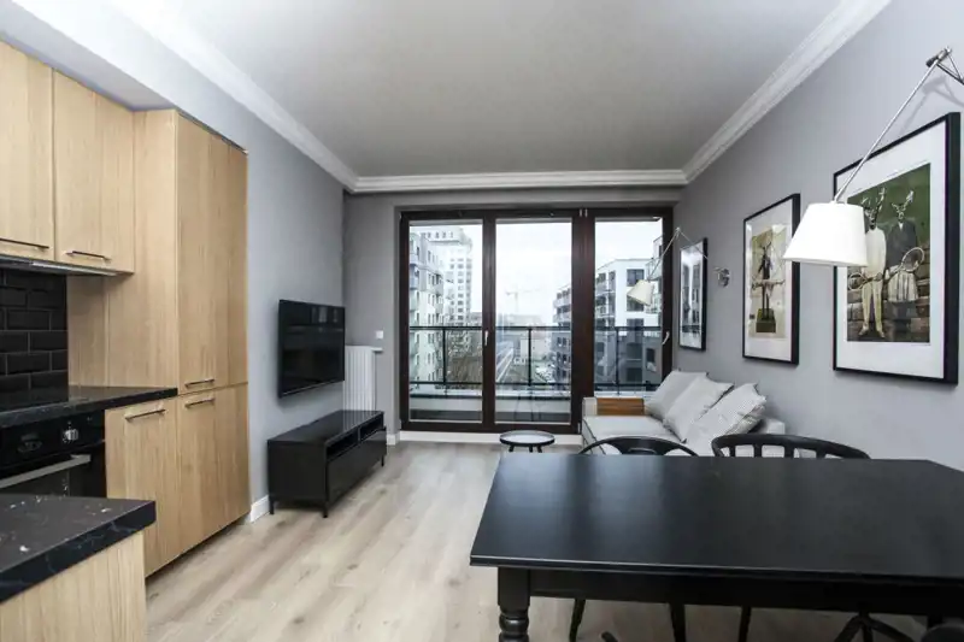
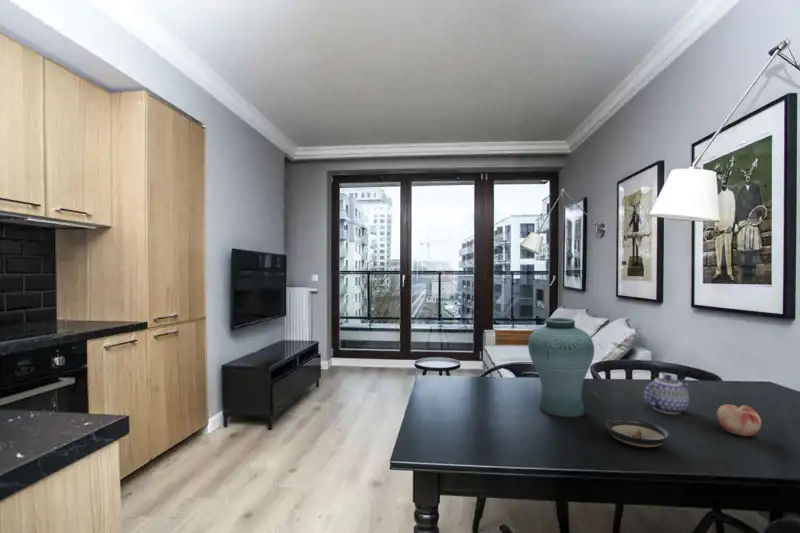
+ saucer (636, 434)
+ teapot (667, 392)
+ fruit (738, 419)
+ vase (560, 364)
